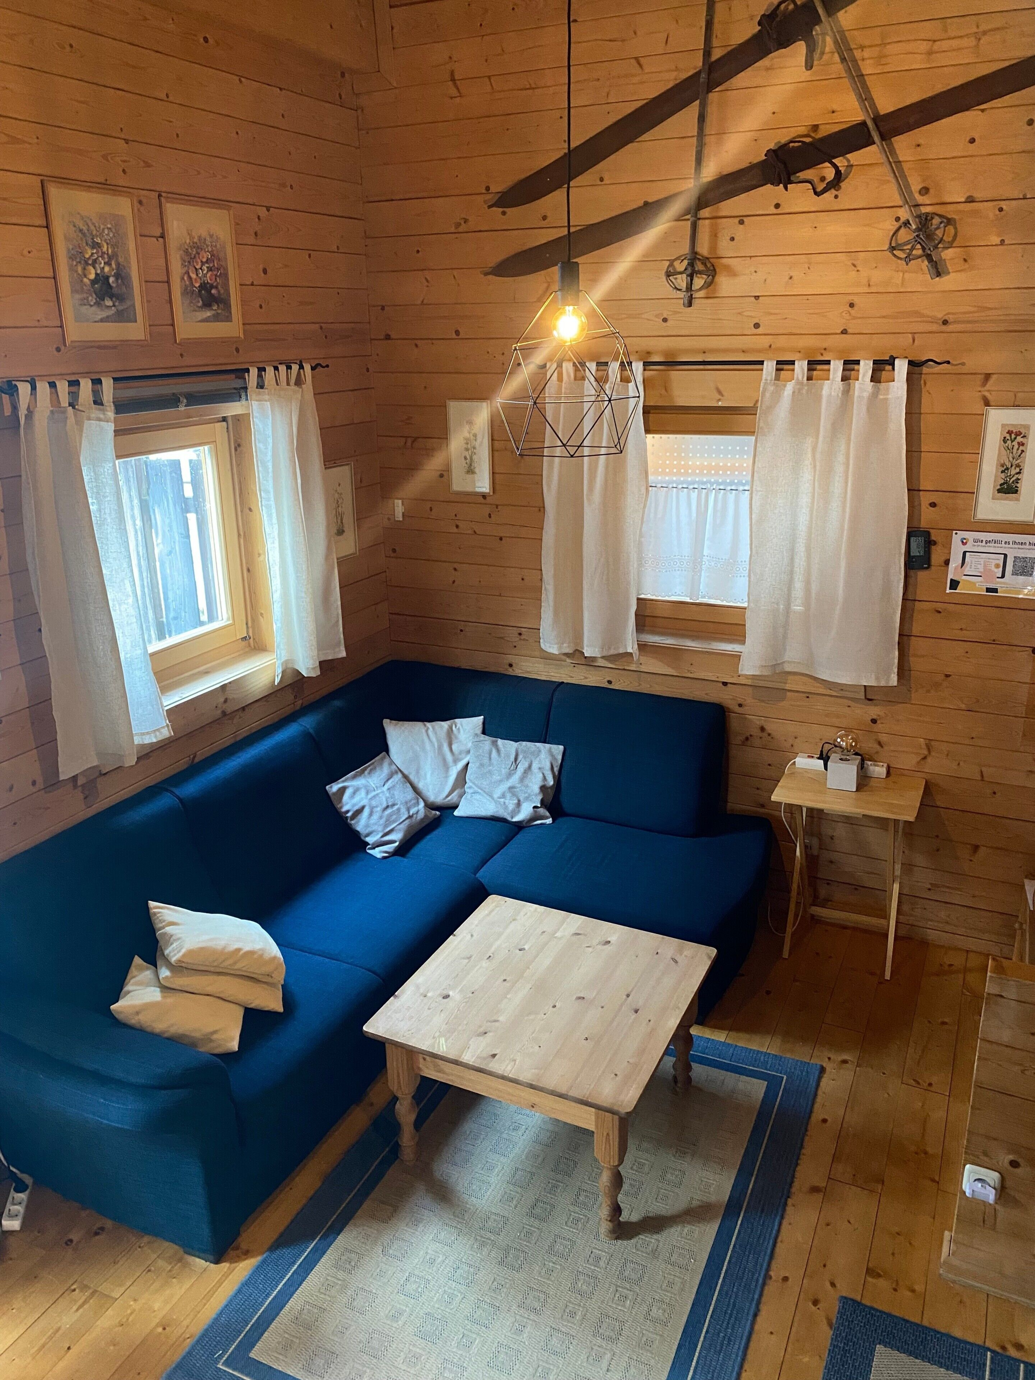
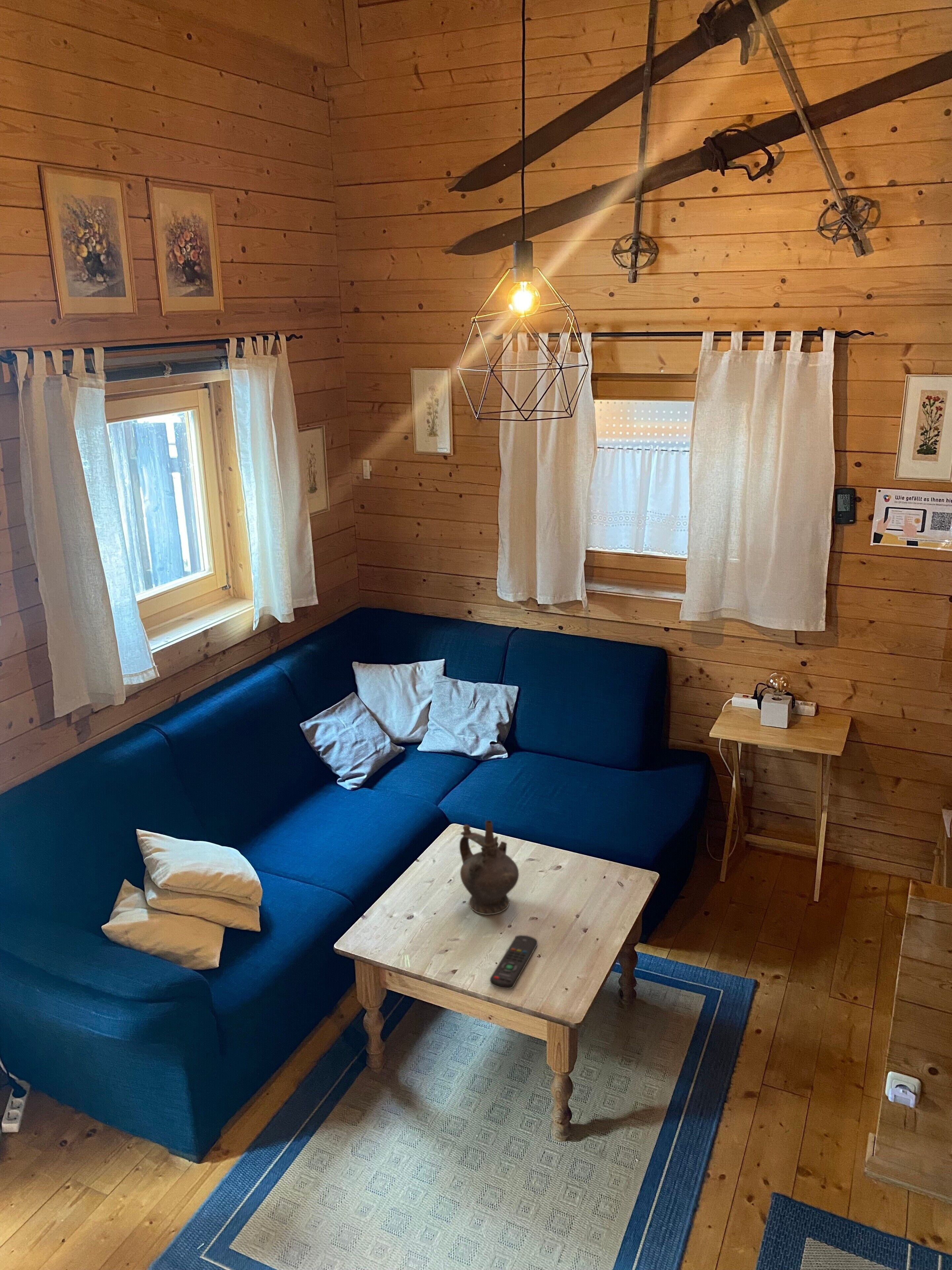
+ ceremonial vessel (486, 862)
+ remote control (514, 960)
